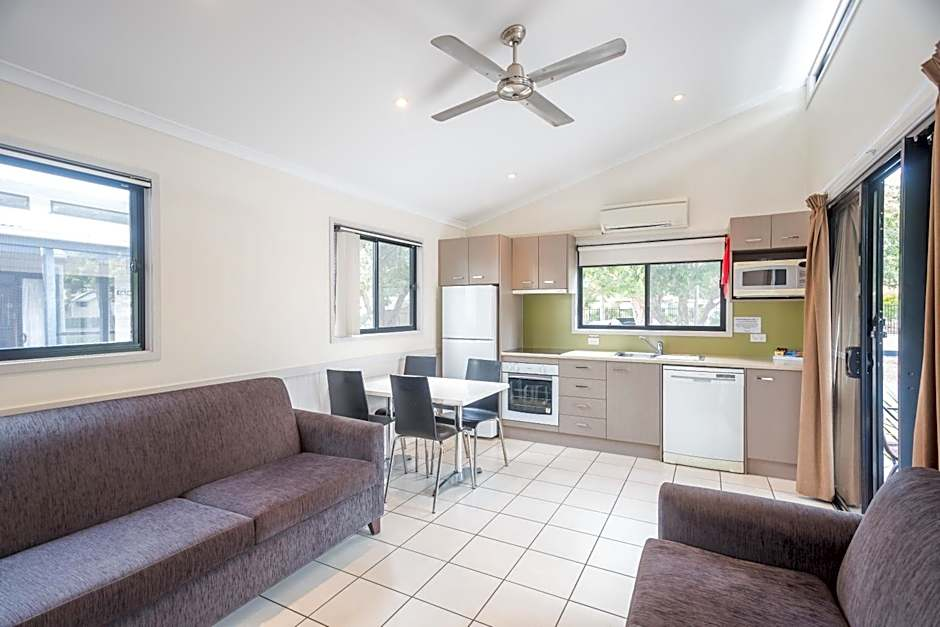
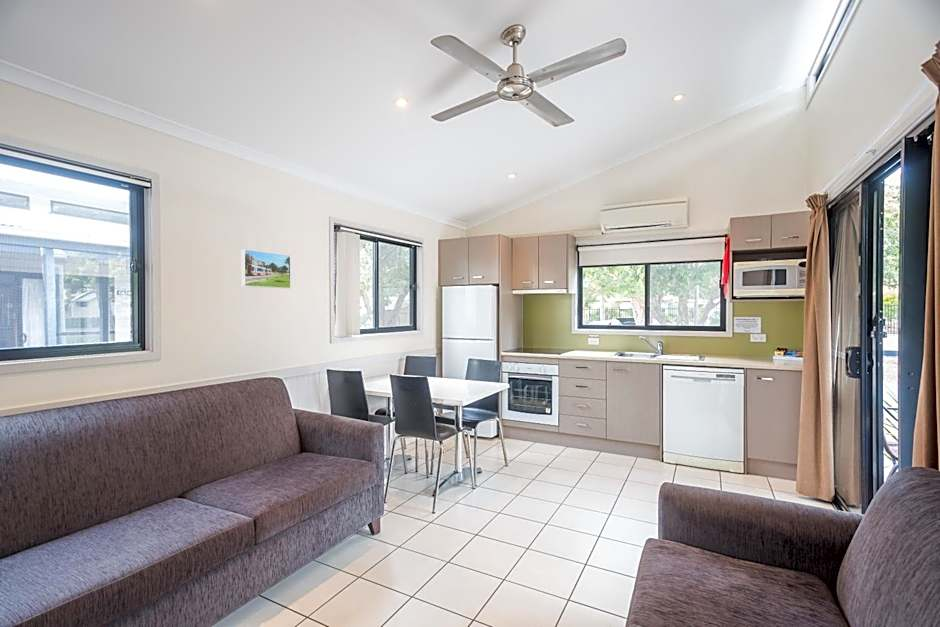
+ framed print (267, 269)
